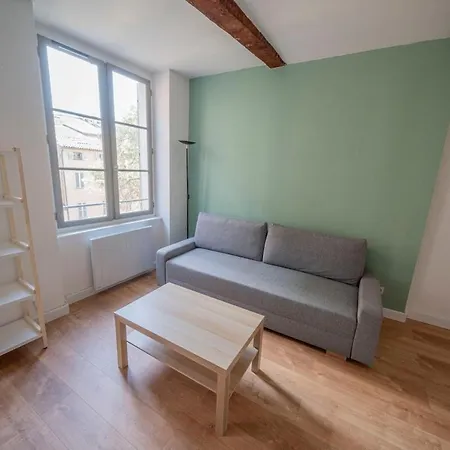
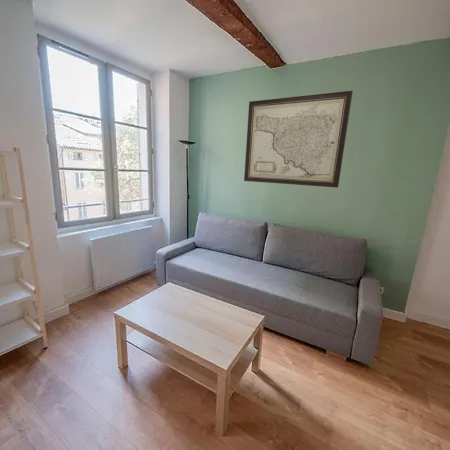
+ wall art (291, 142)
